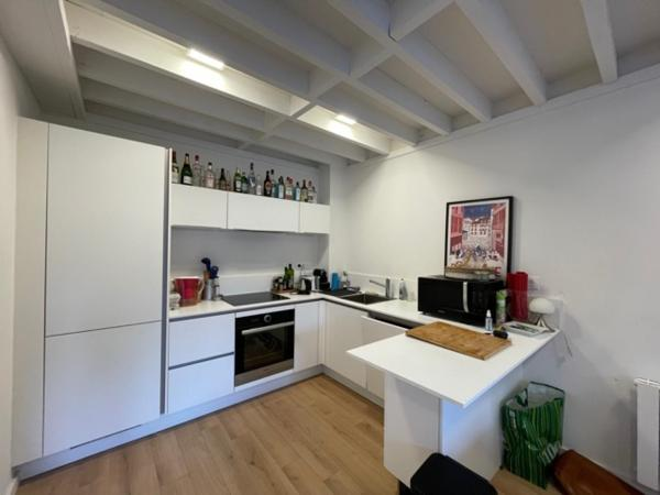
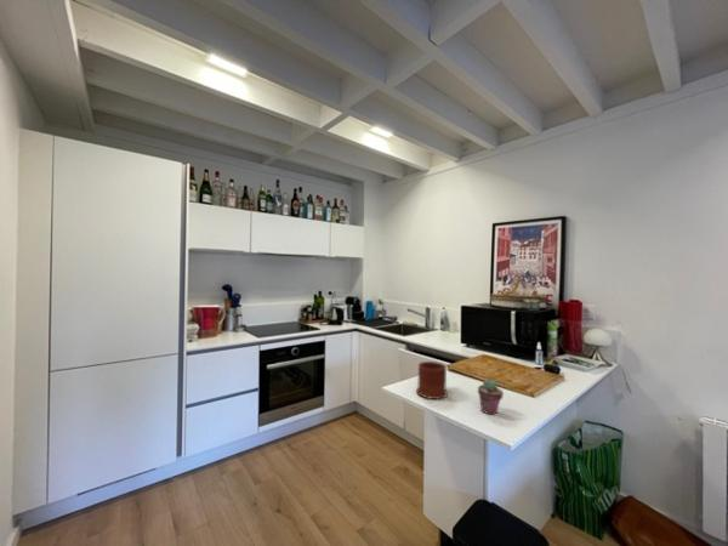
+ mug (433, 379)
+ potted succulent (489, 394)
